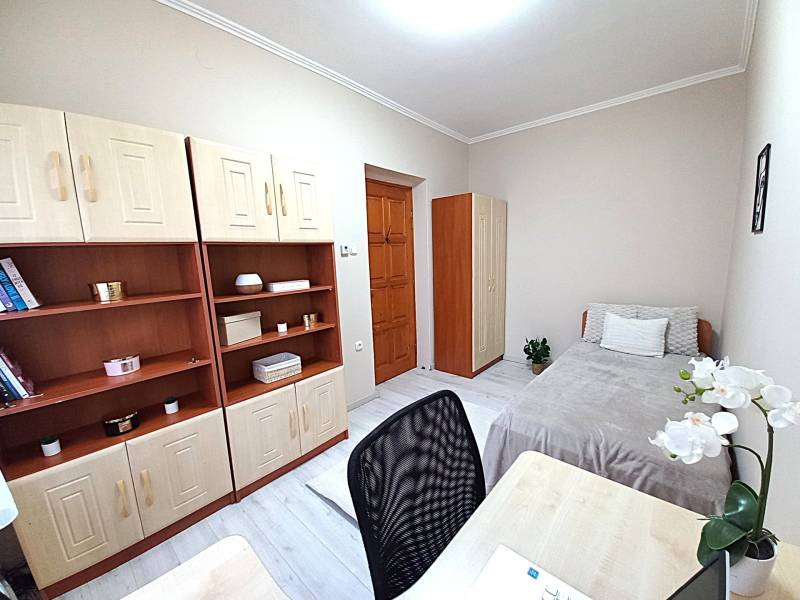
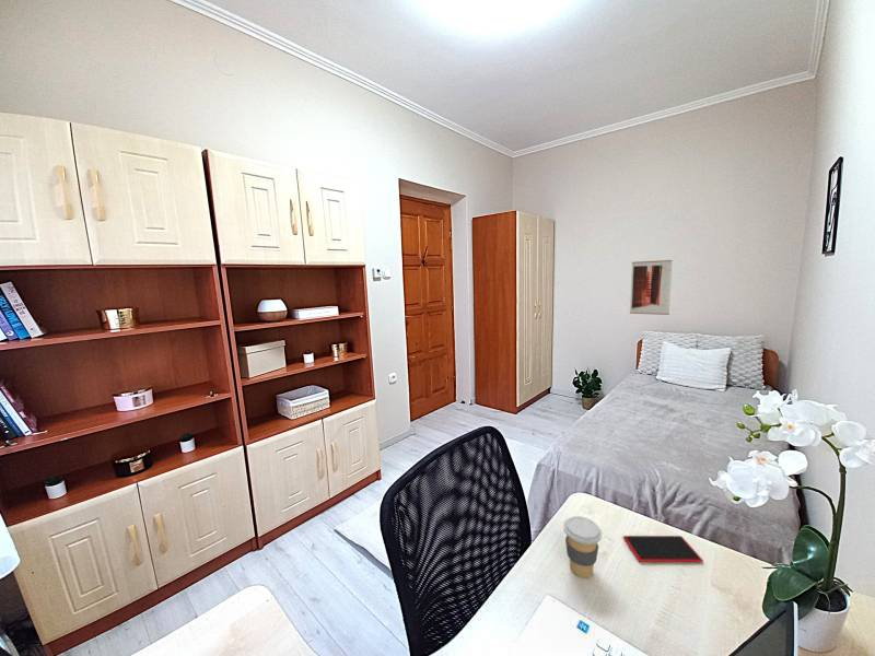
+ smartphone (661, 548)
+ coffee cup (582, 547)
+ wall art (650, 288)
